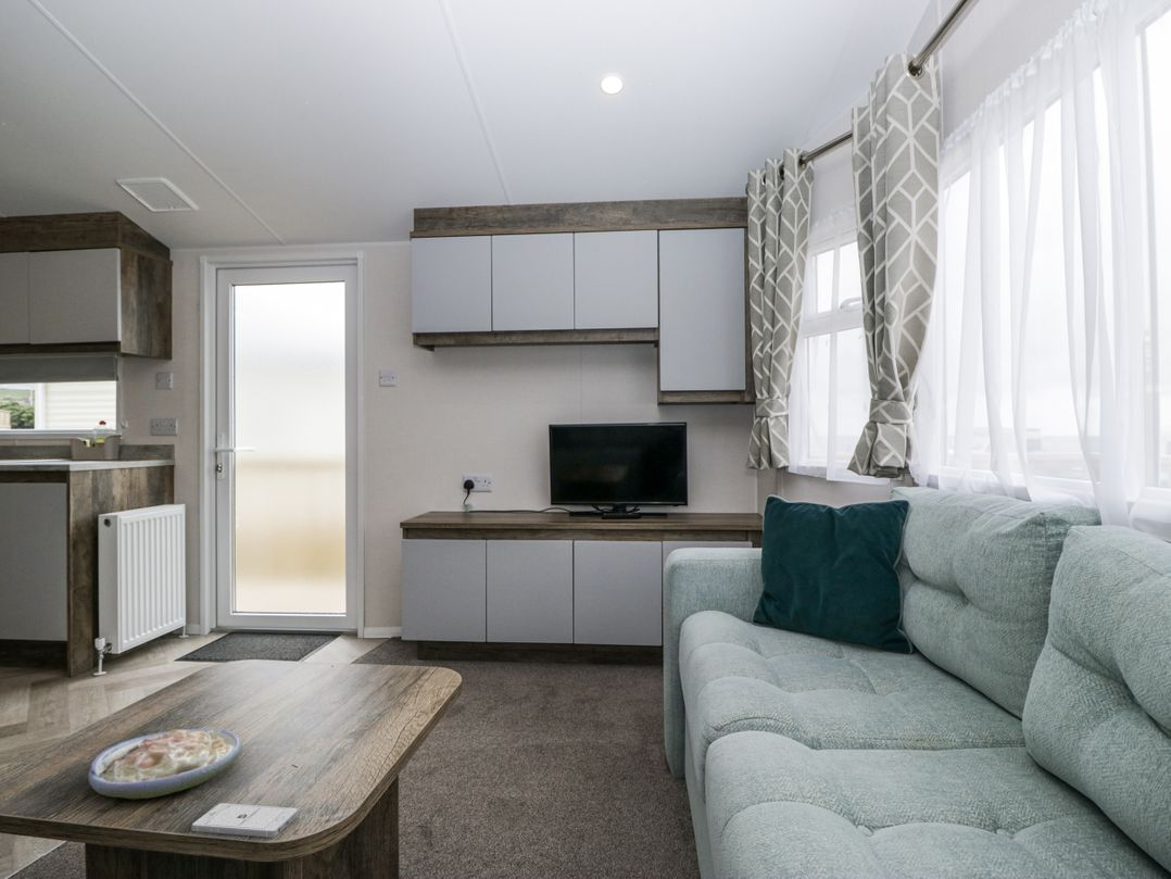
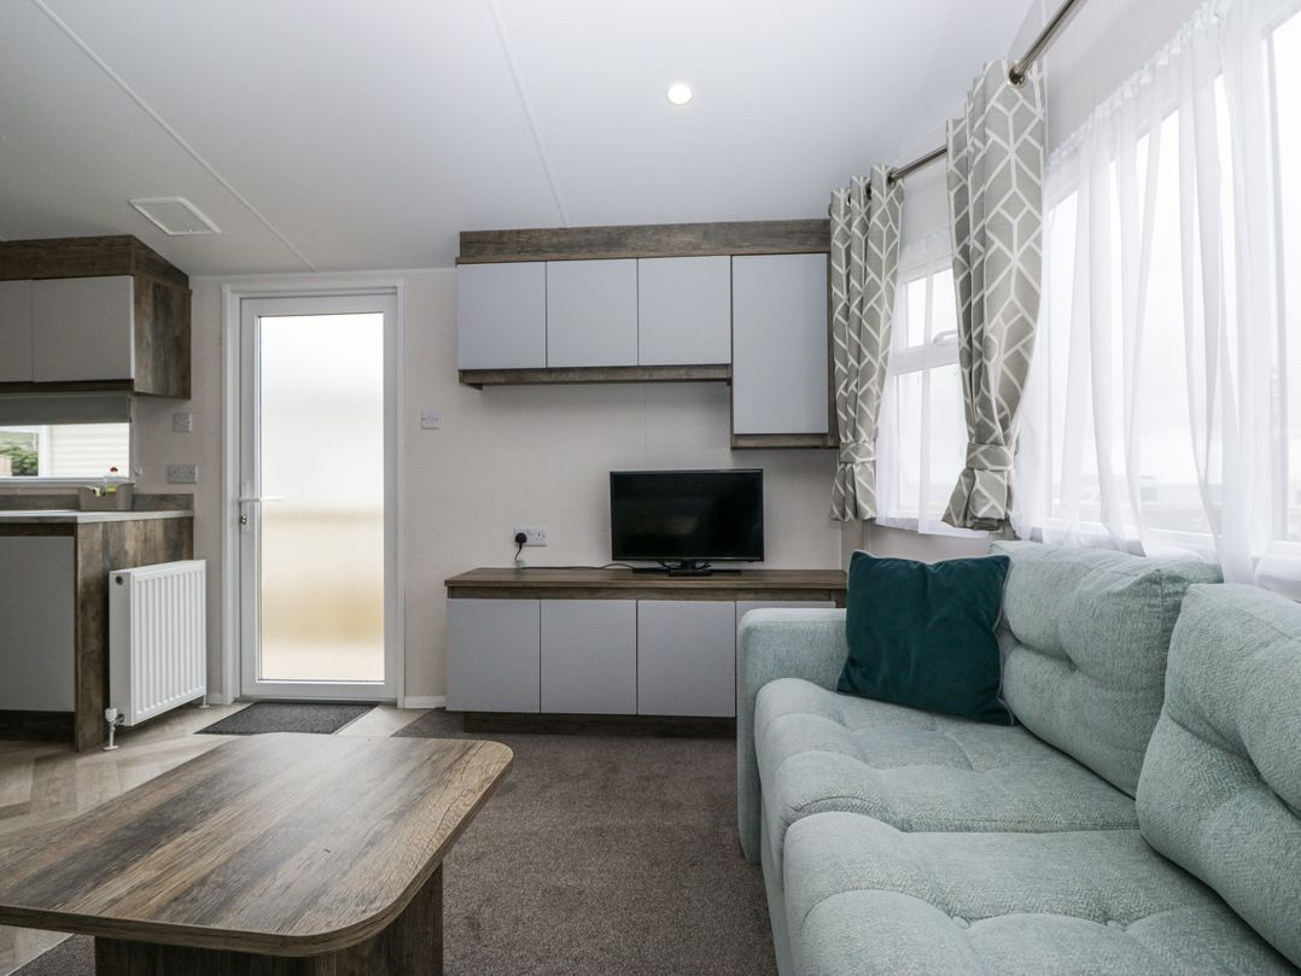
- smartphone (245, 819)
- soup (168, 756)
